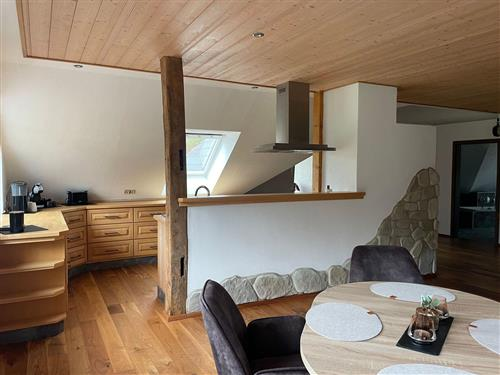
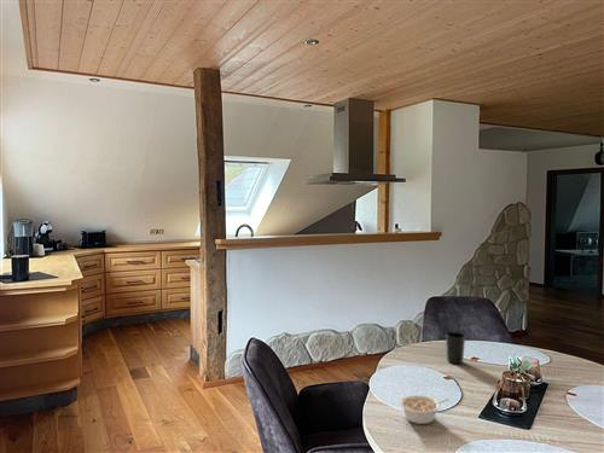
+ cup (454, 348)
+ legume (420, 408)
